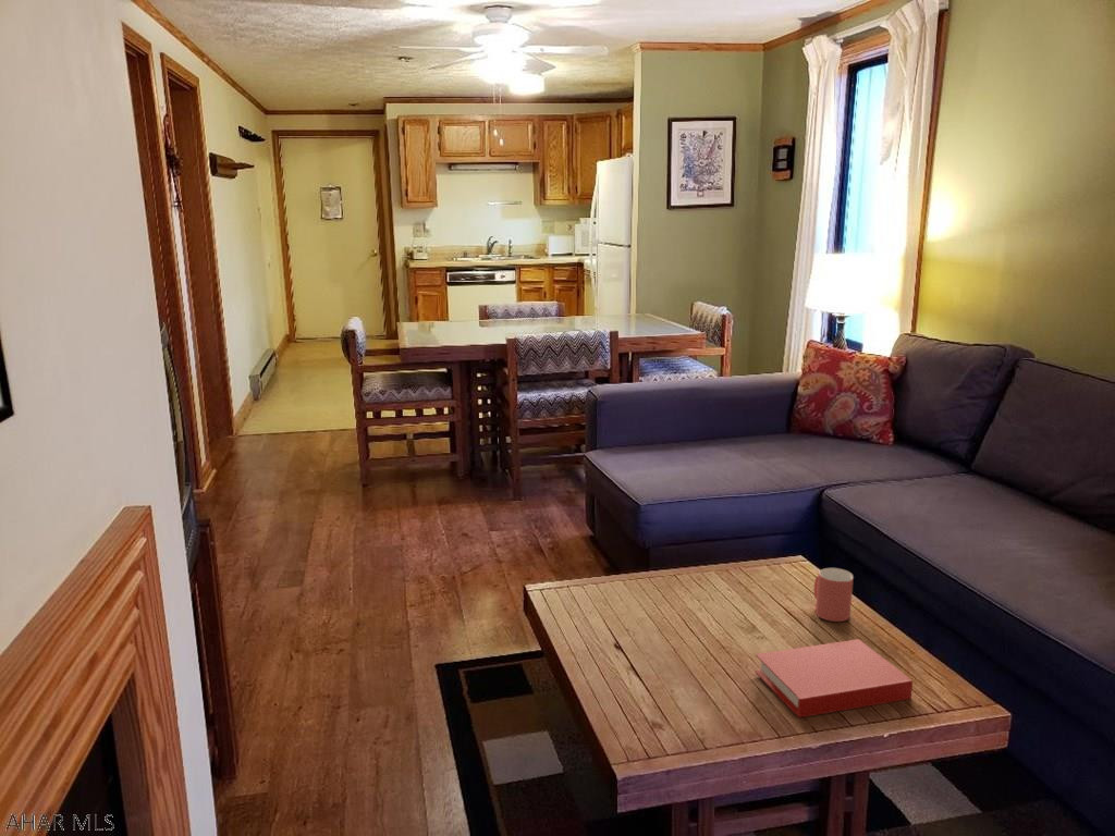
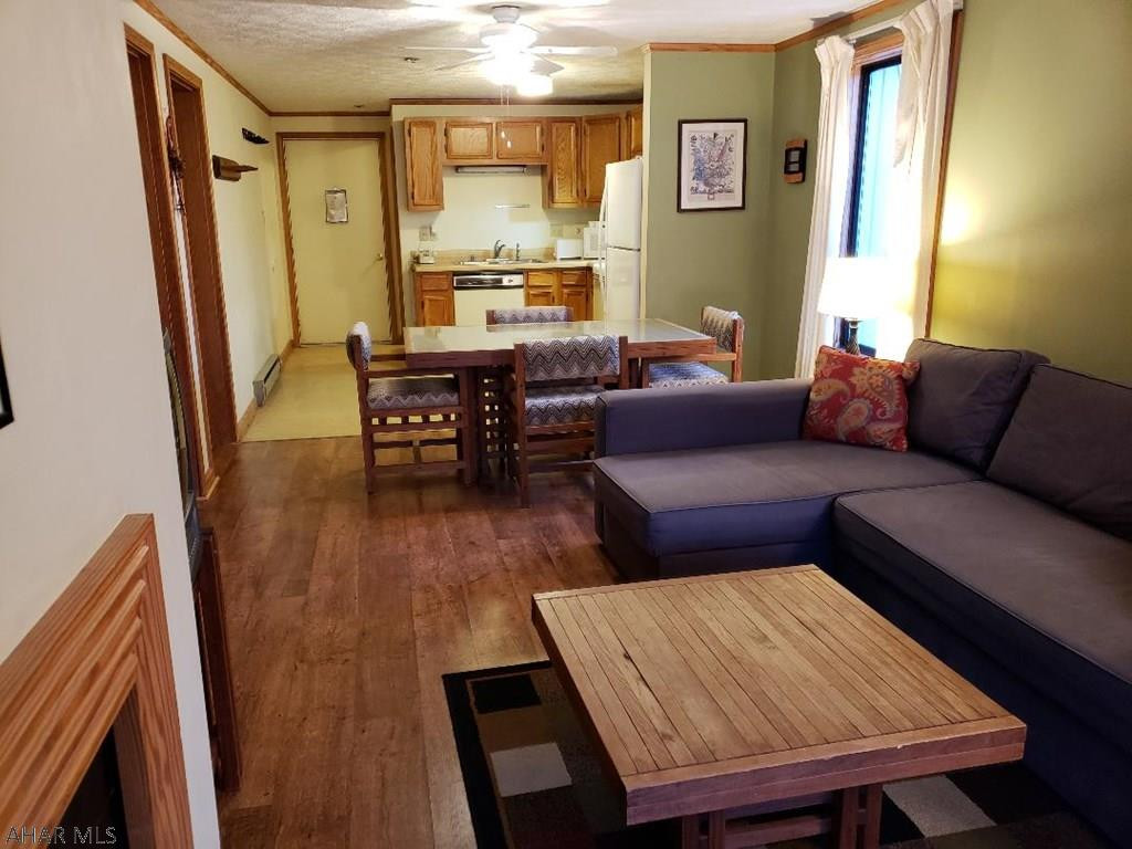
- book (831, 676)
- mug (829, 591)
